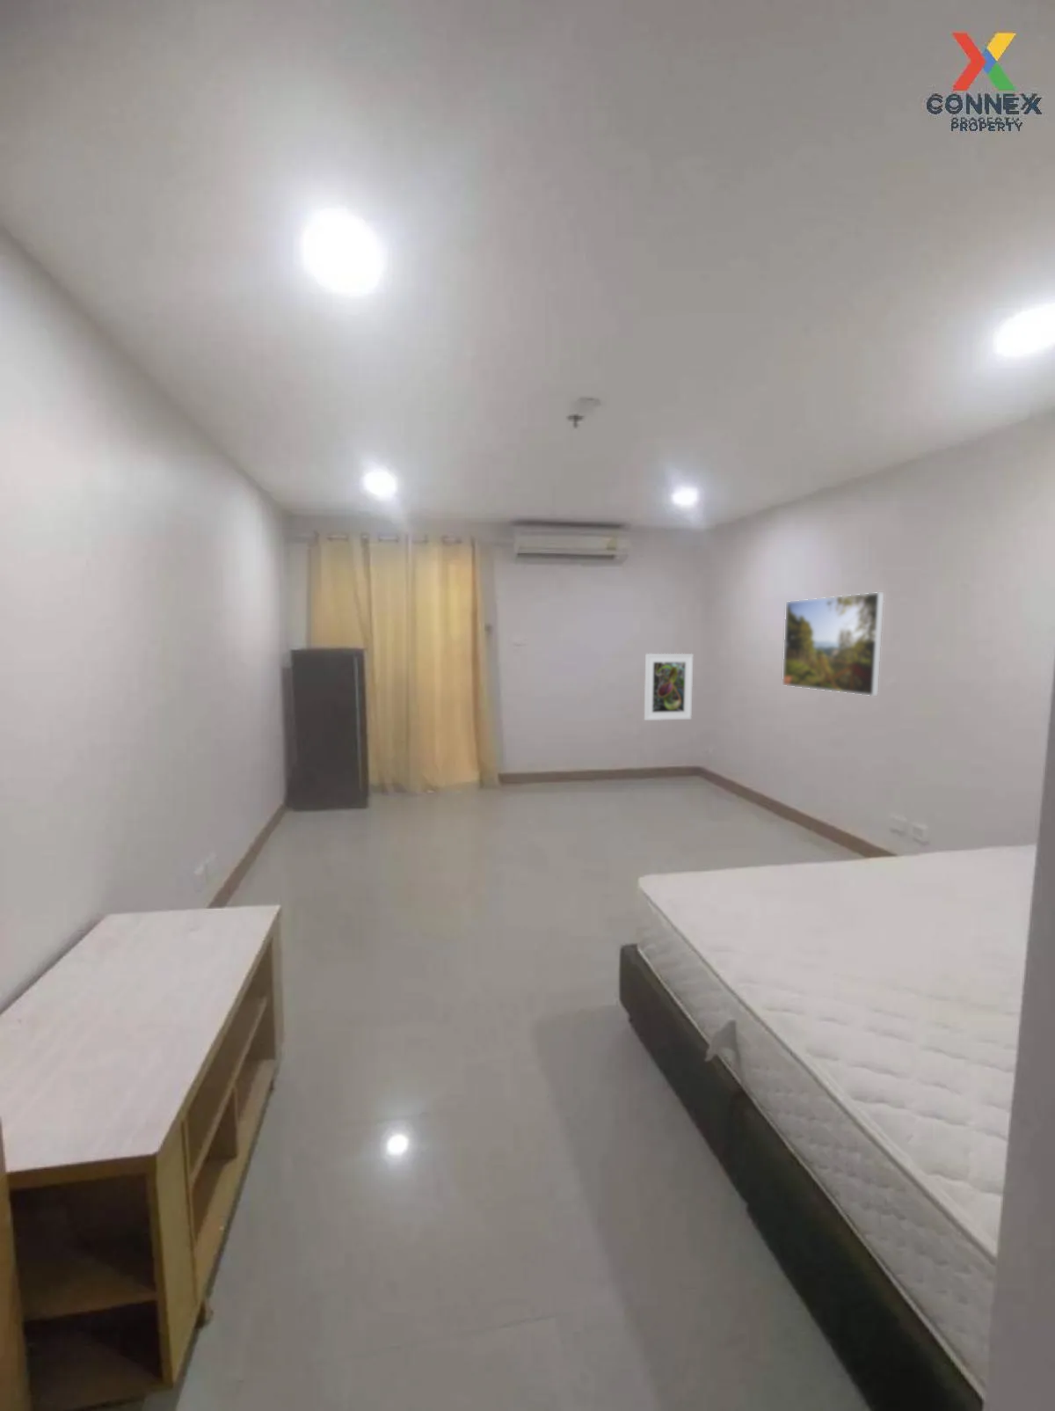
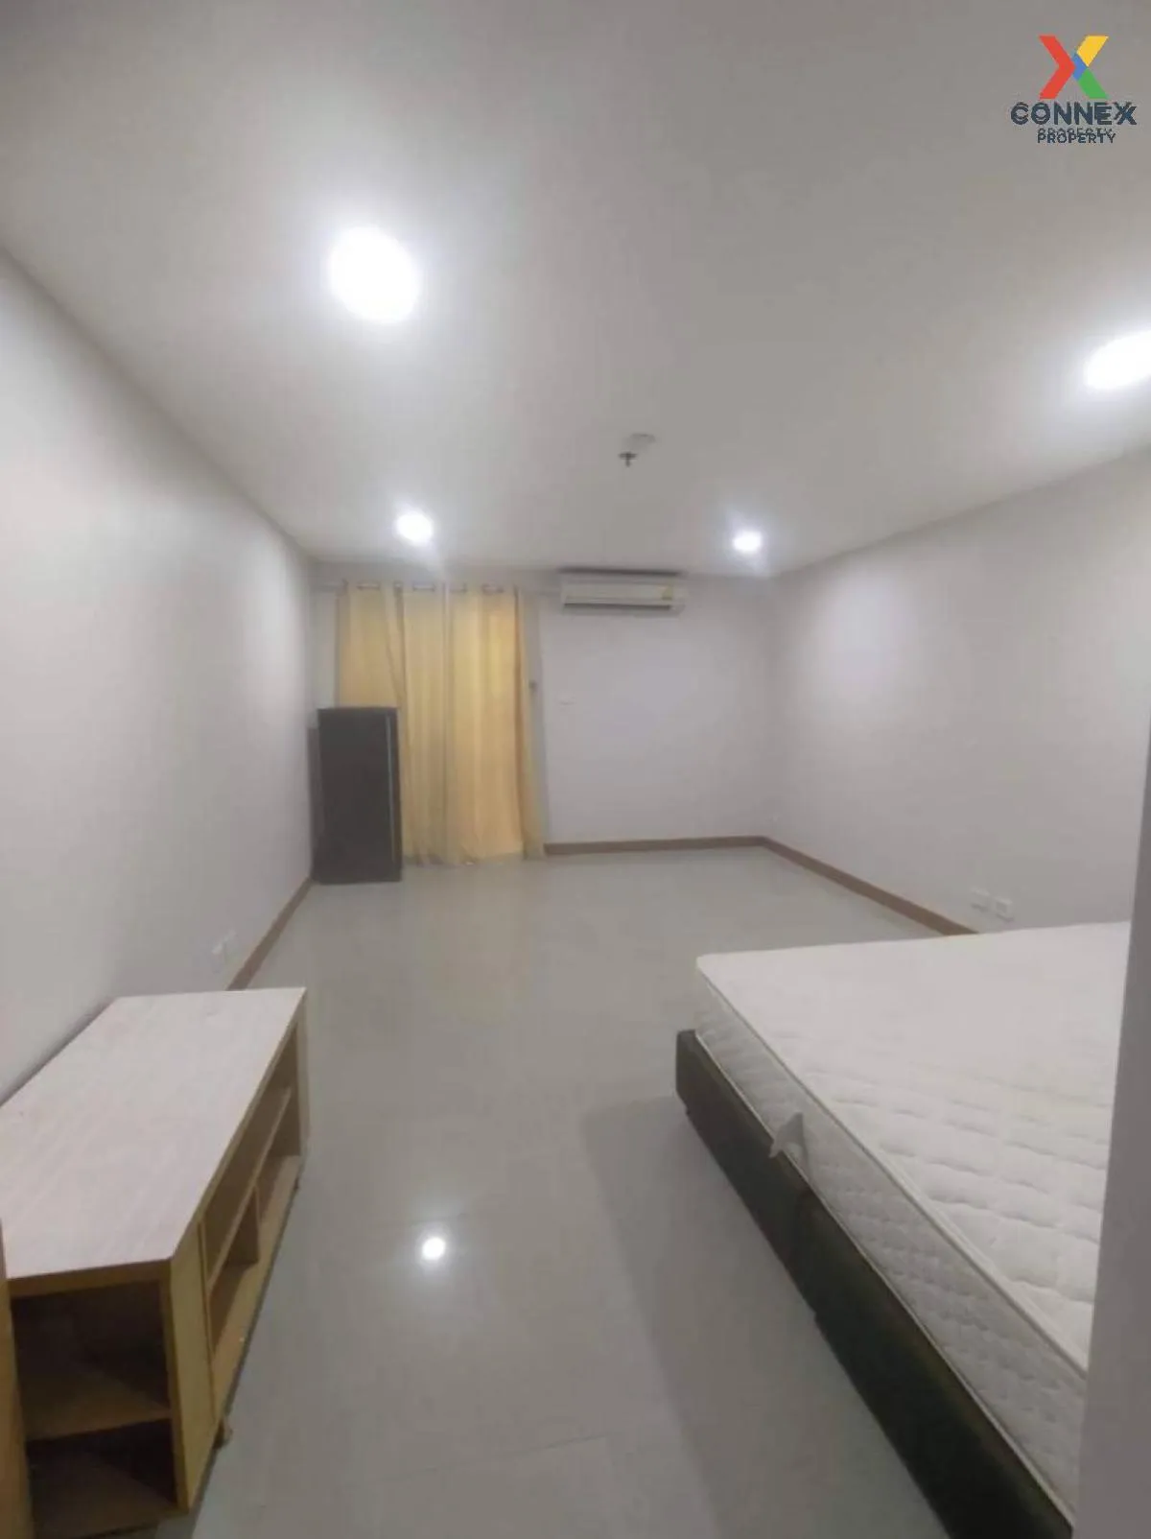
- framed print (828, 644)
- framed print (668, 687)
